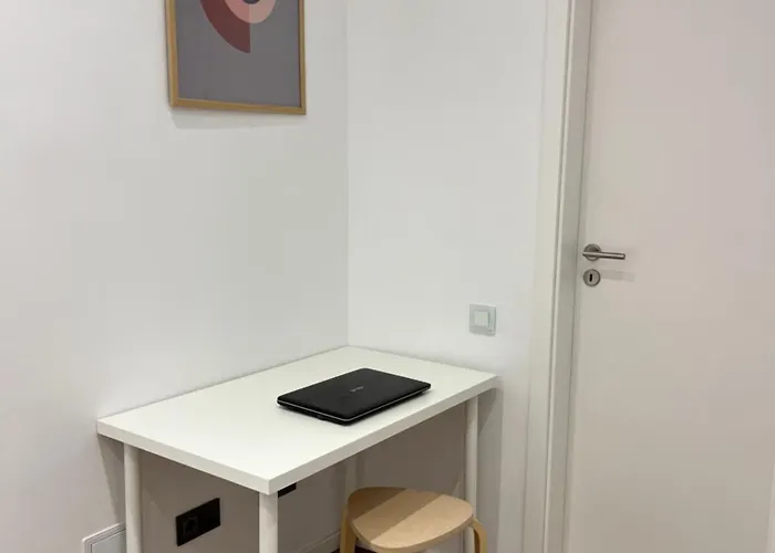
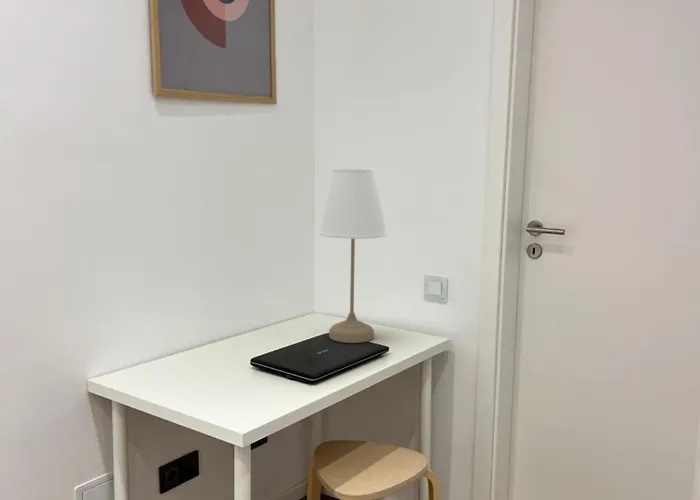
+ desk lamp (352, 254)
